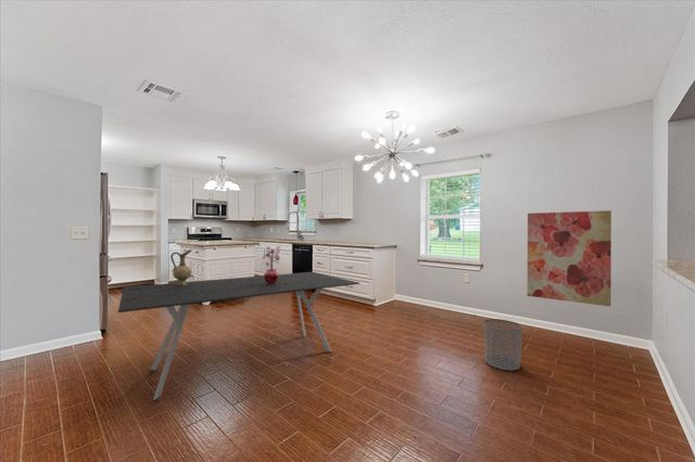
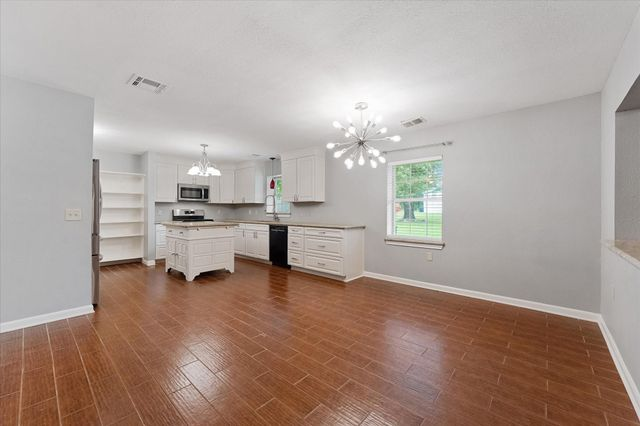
- dining table (243, 297)
- potted plant (270, 264)
- ceramic jug (181, 267)
- waste bin (503, 344)
- wall art (566, 256)
